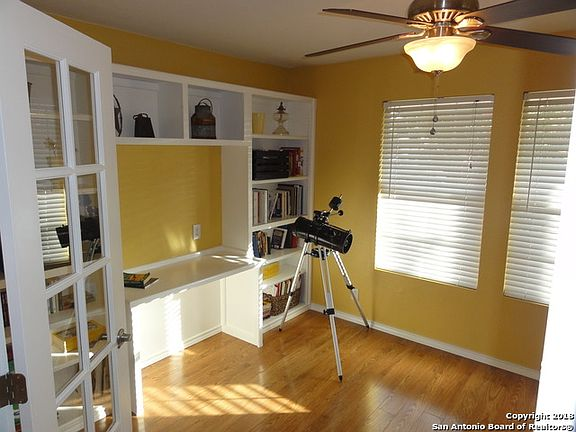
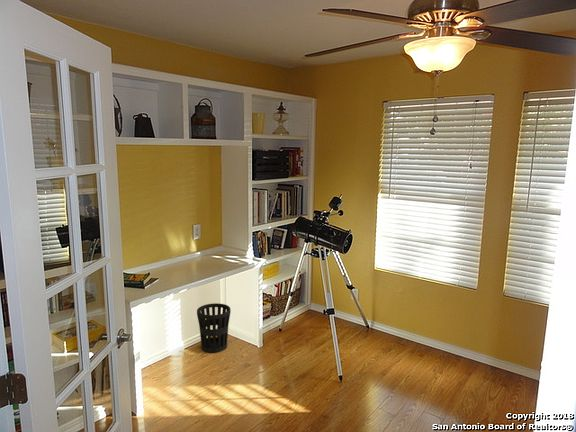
+ wastebasket (214, 327)
